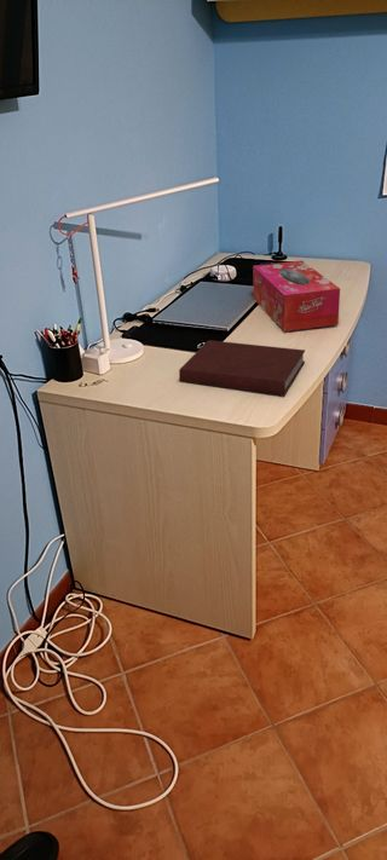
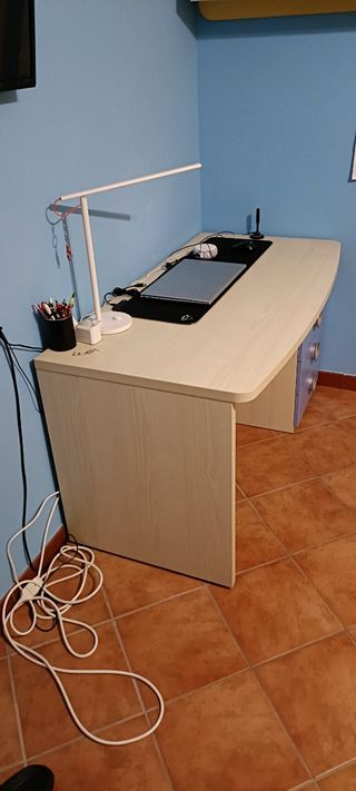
- notebook (243, 365)
- tissue box (293, 294)
